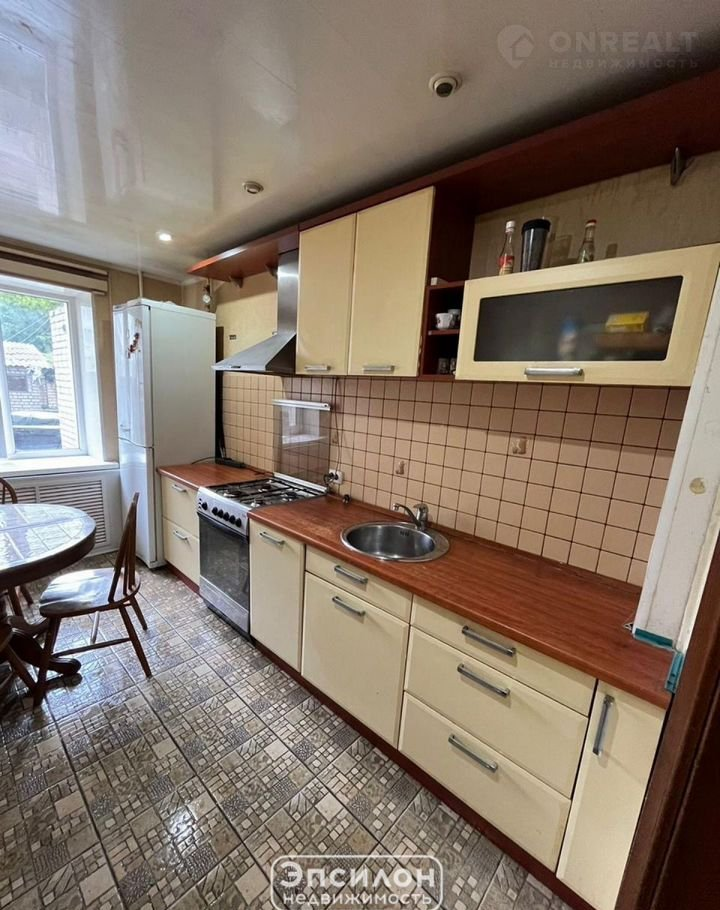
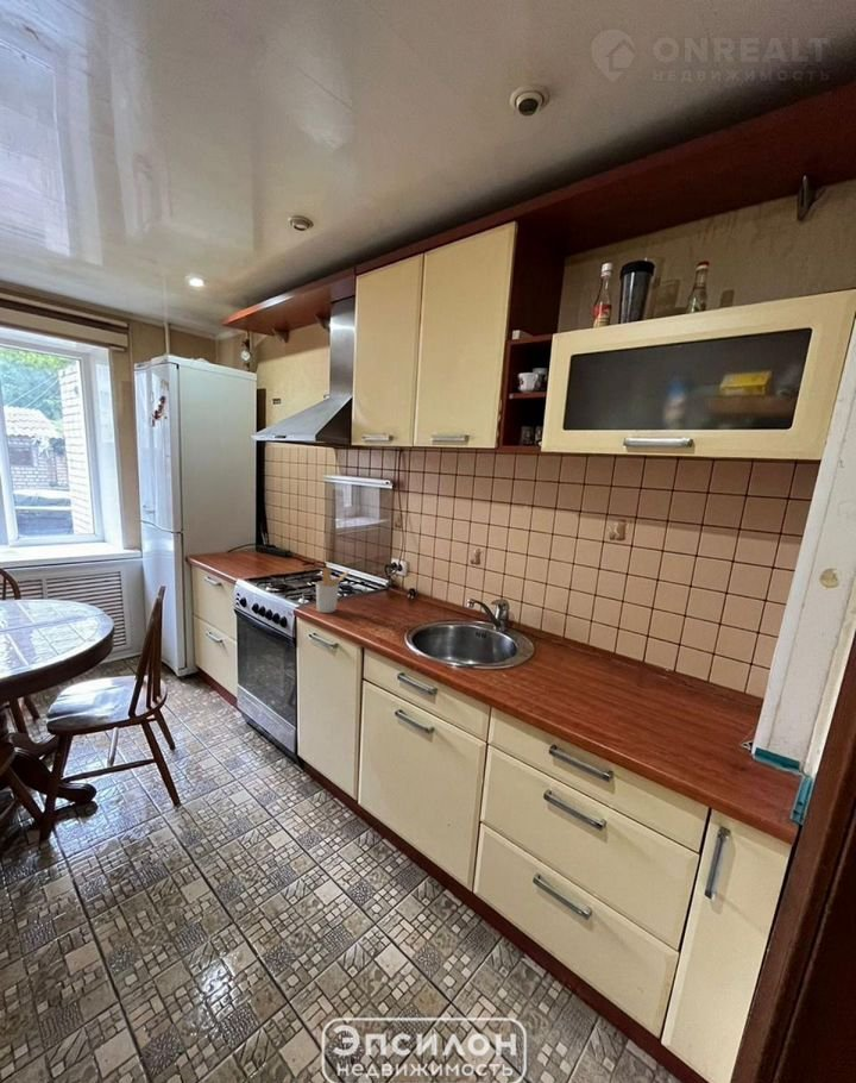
+ utensil holder (333, 589)
